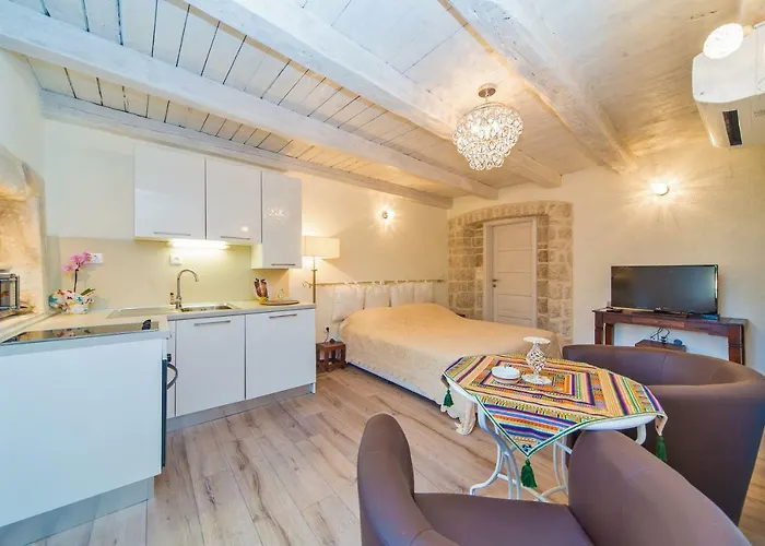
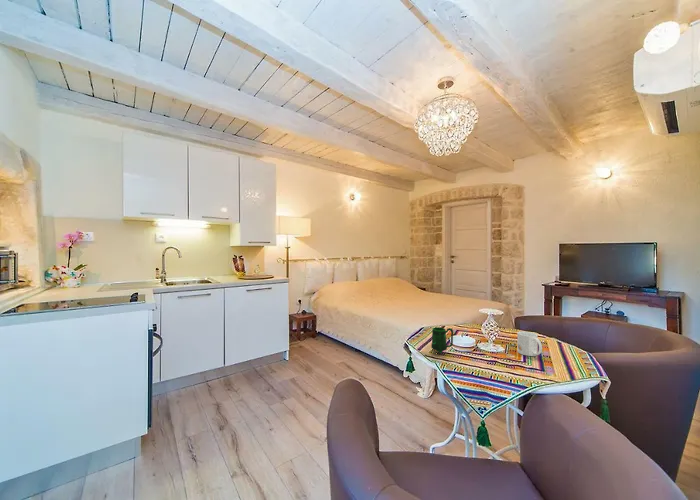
+ mug (530, 344)
+ mug (442, 340)
